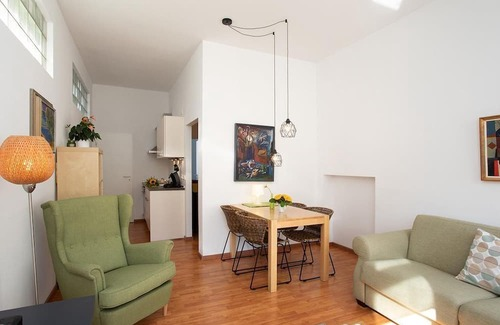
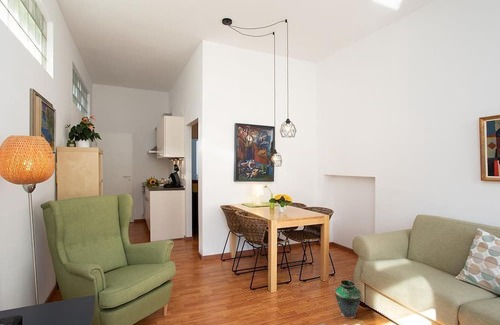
+ vase (349, 298)
